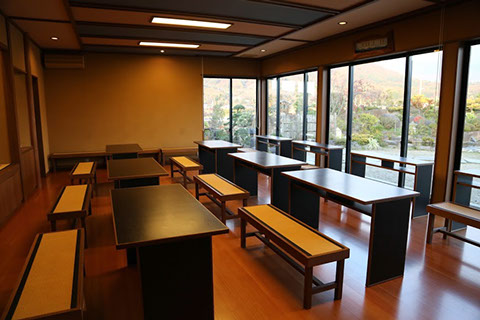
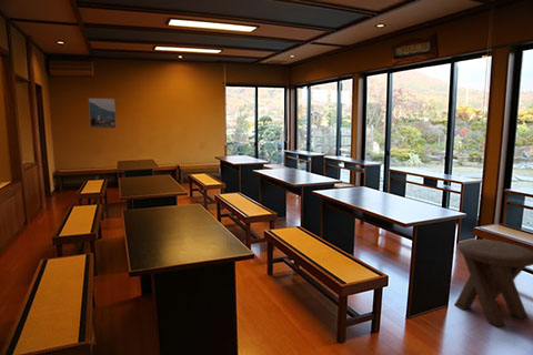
+ music stool (493, 280)
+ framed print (102, 113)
